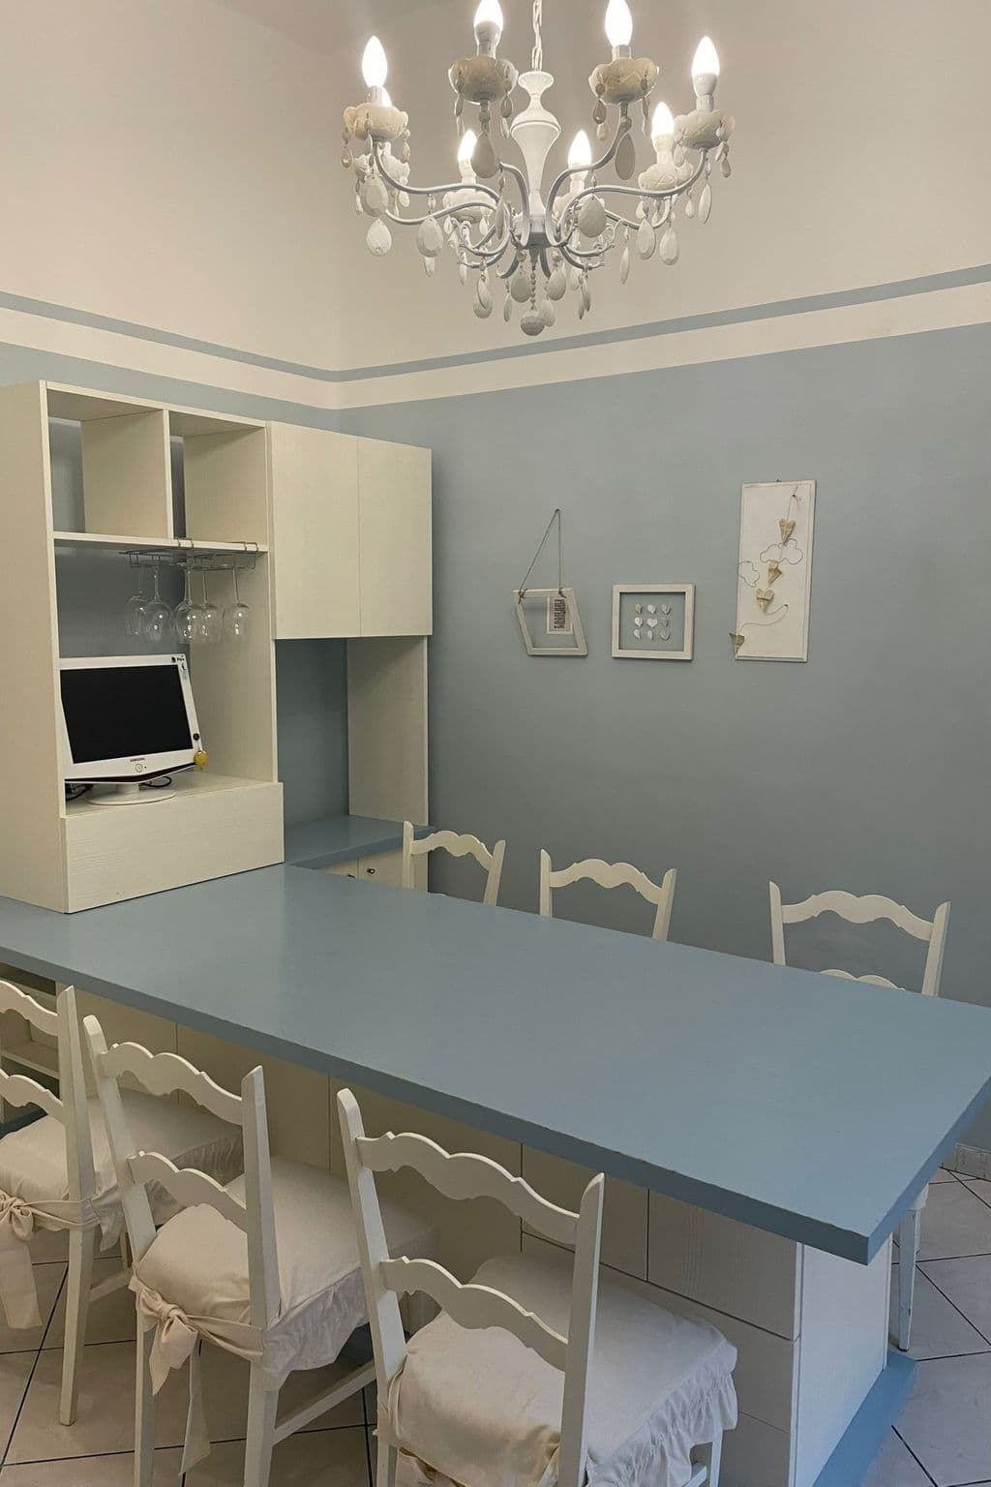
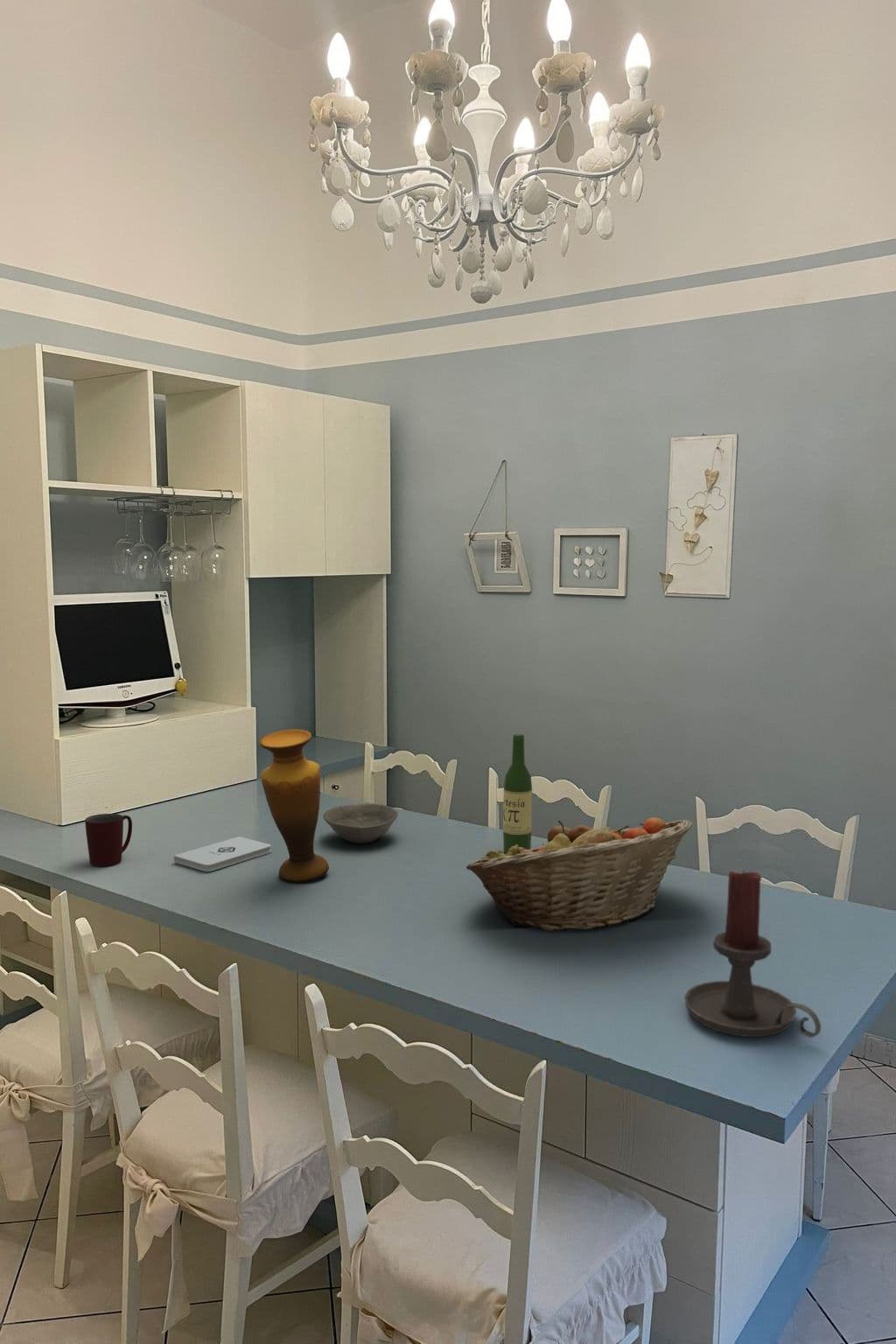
+ bowl (360, 826)
+ notepad (224, 853)
+ vase (295, 805)
+ candle holder (756, 948)
+ mug (110, 838)
+ fruit basket (581, 862)
+ wine bottle (517, 794)
